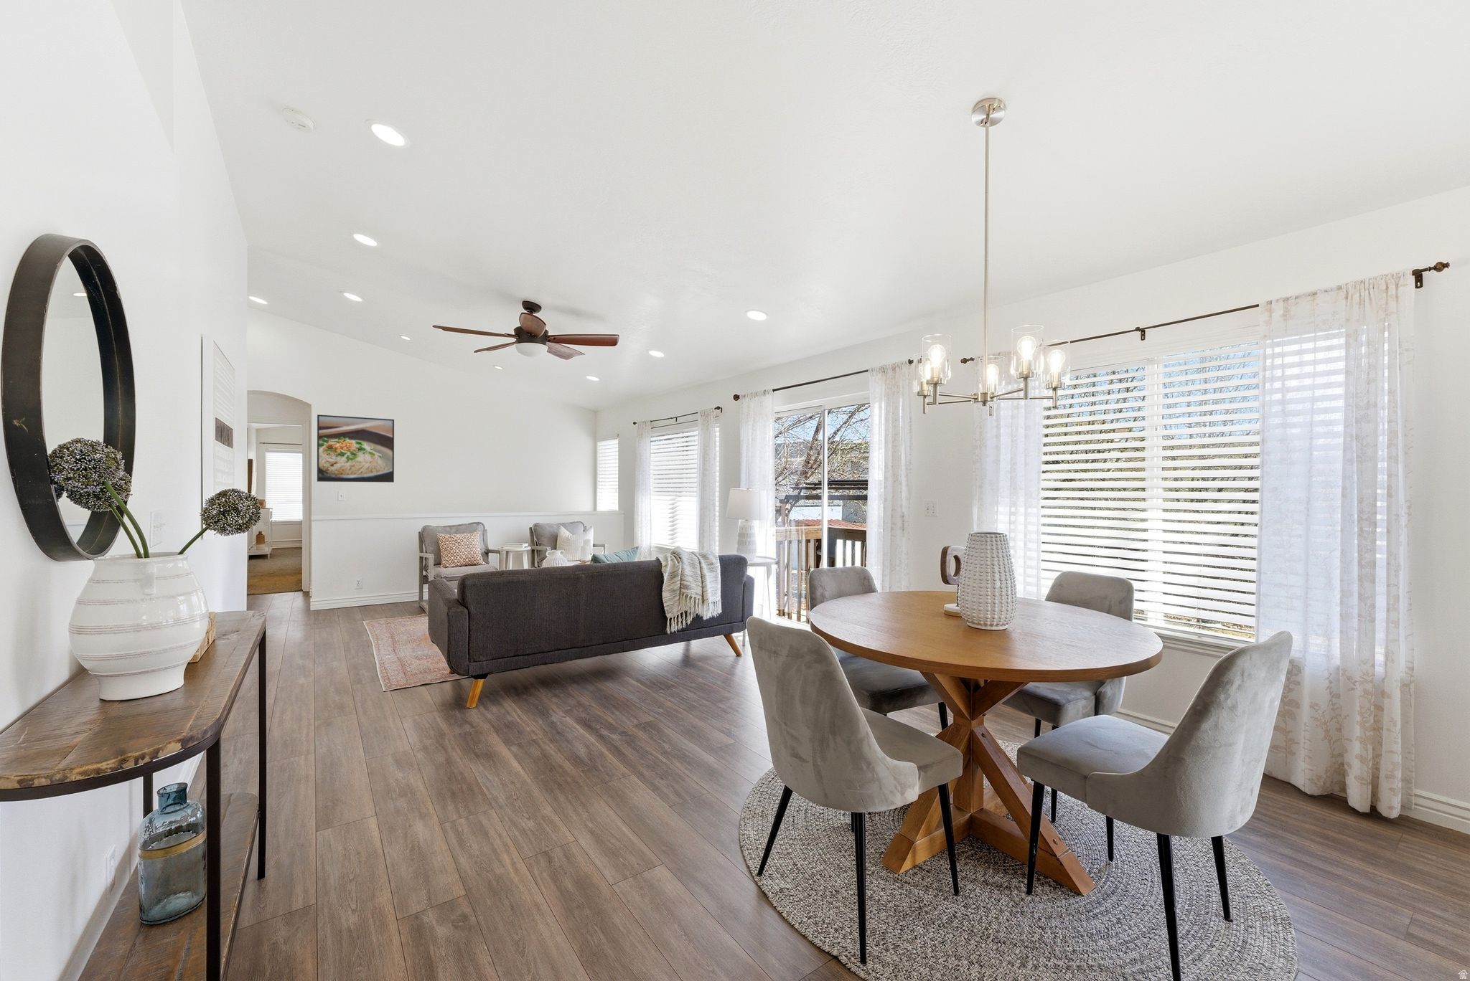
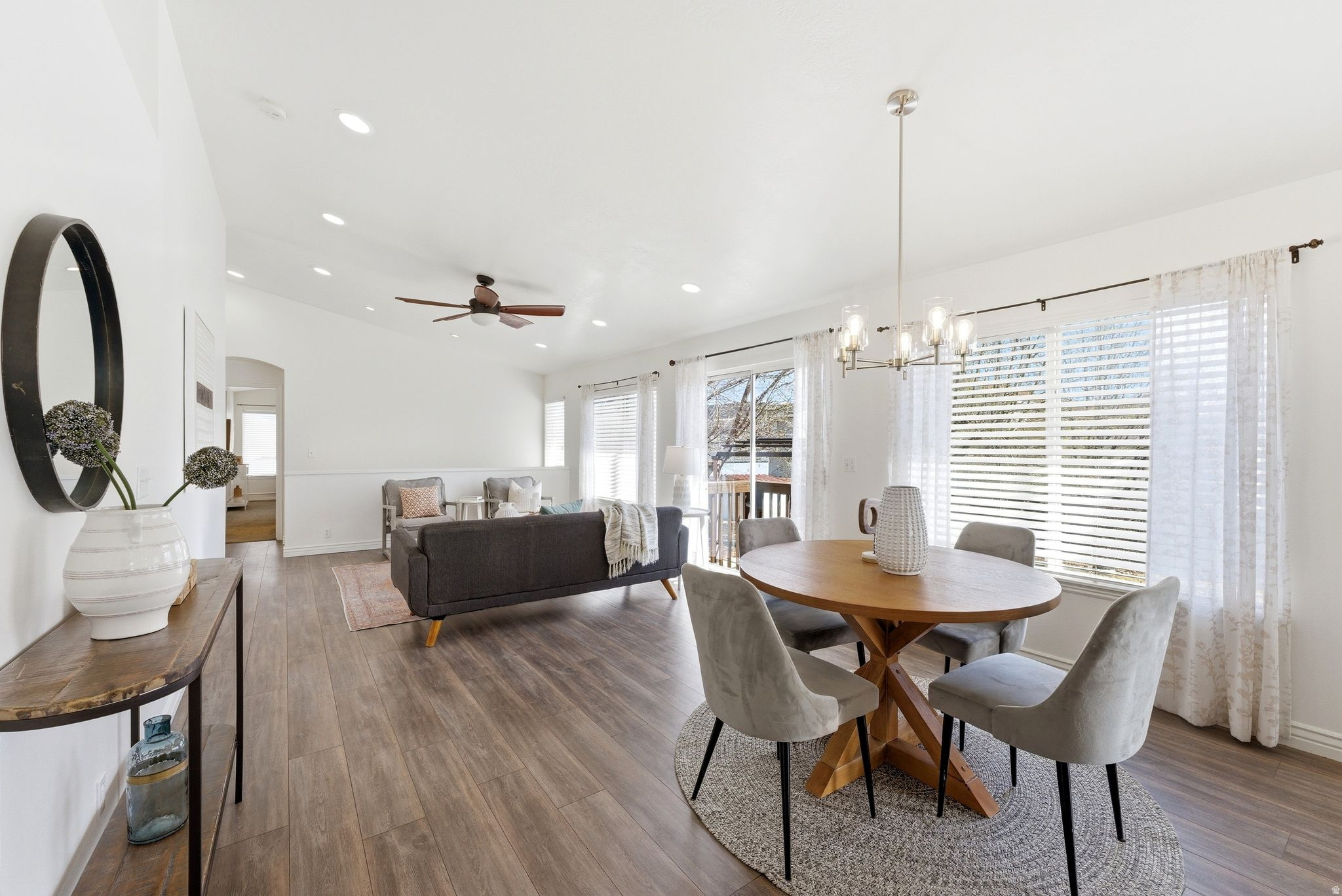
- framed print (357, 449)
